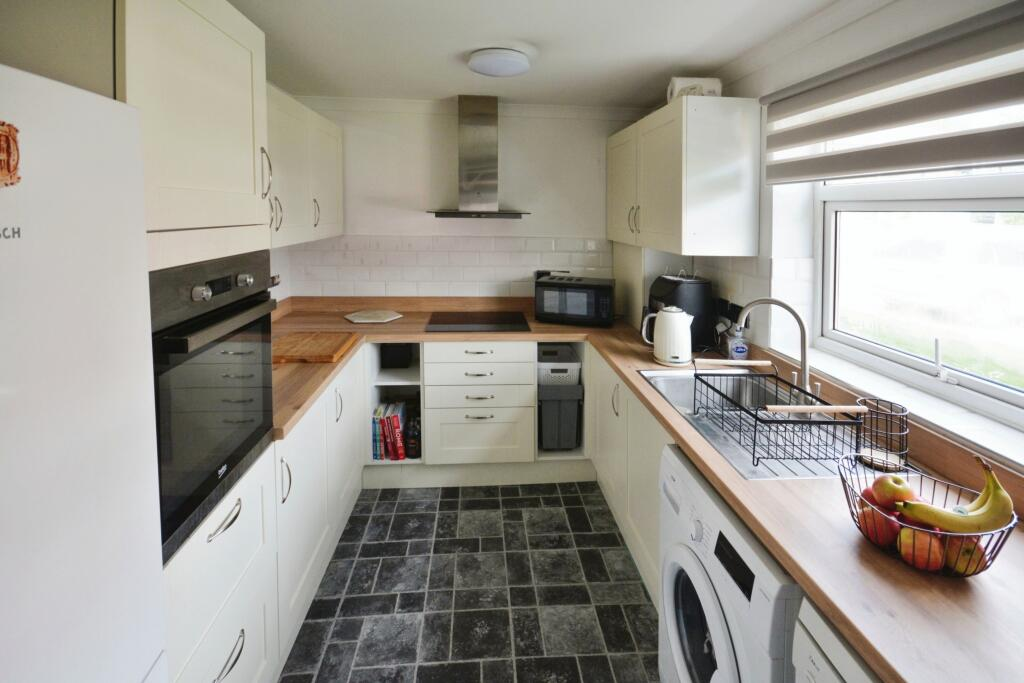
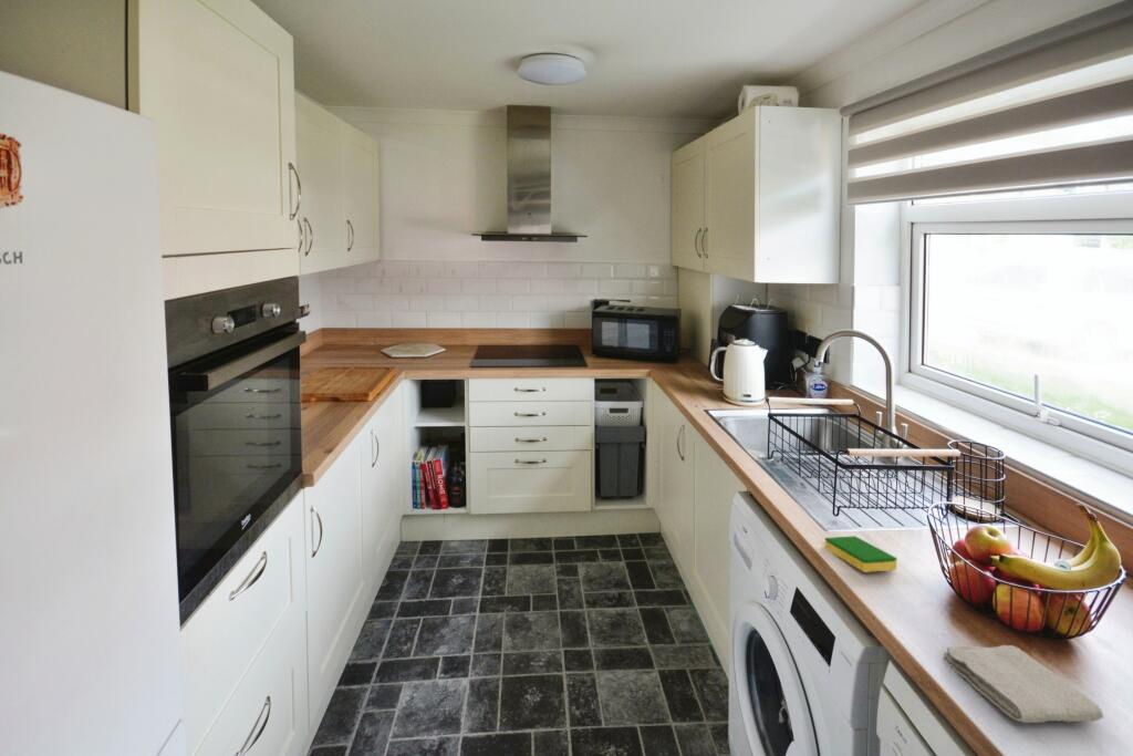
+ dish sponge (859, 552)
+ washcloth (1016, 680)
